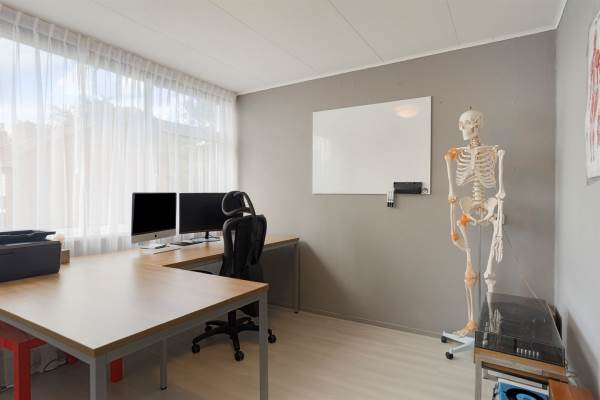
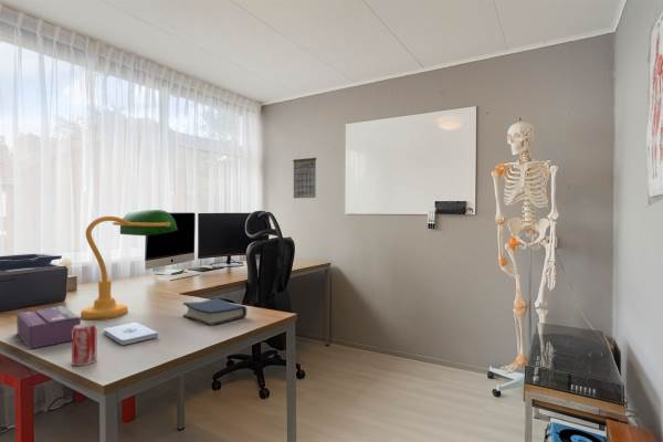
+ tissue box (48, 325)
+ notepad (129, 333)
+ desk lamp (105, 267)
+ calendar (304, 173)
+ hardback book (214, 309)
+ beverage can (84, 344)
